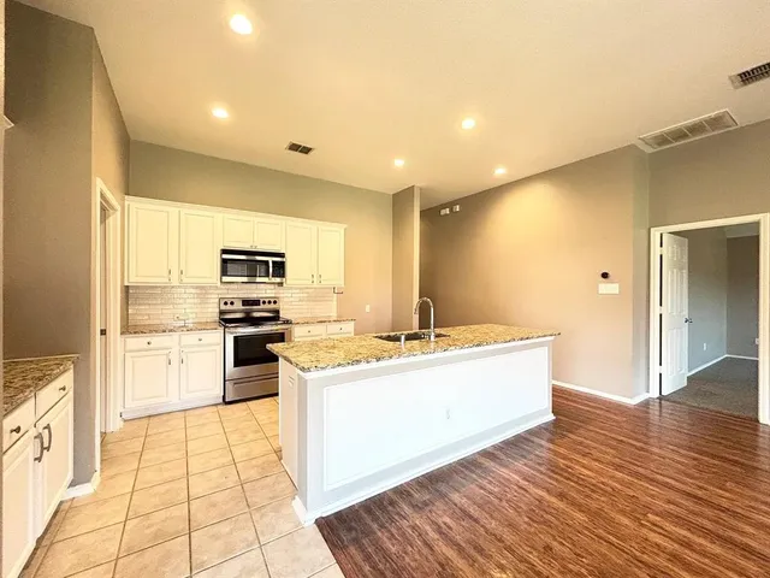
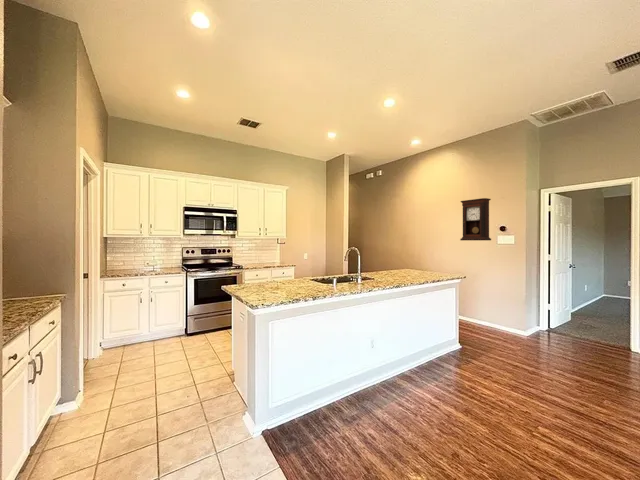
+ pendulum clock (474, 220)
